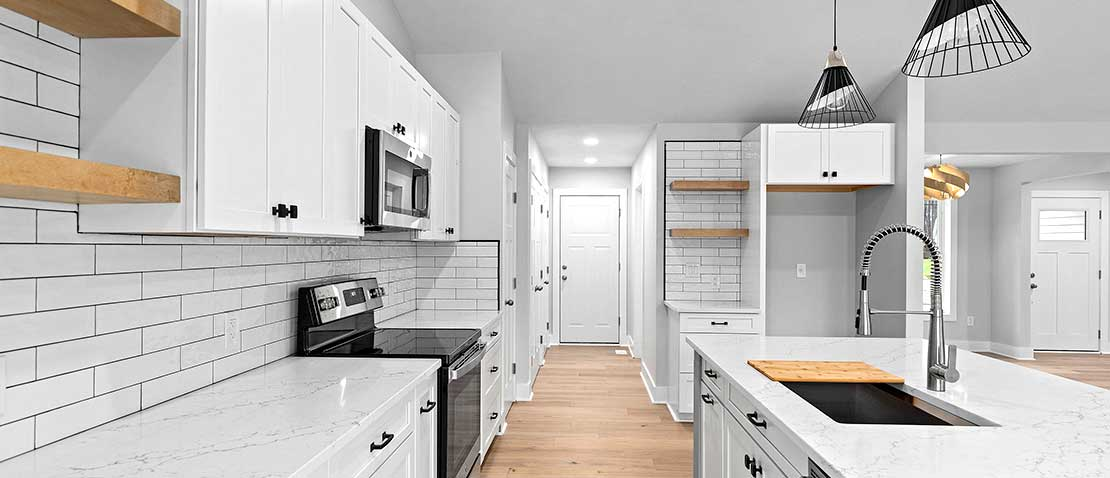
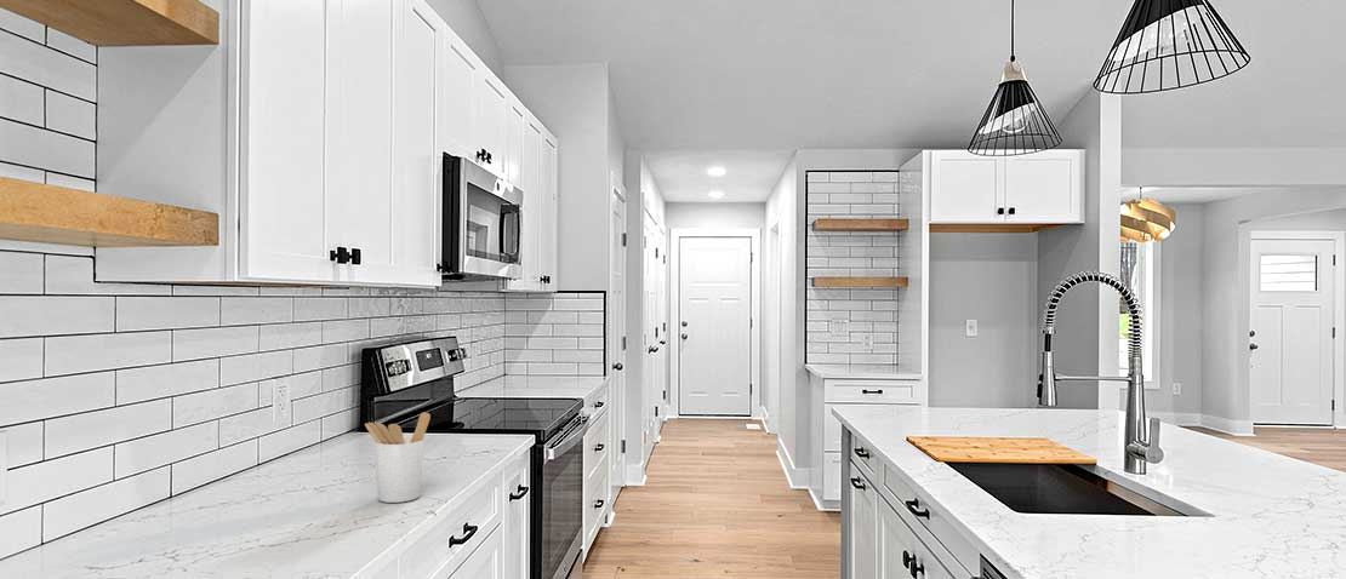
+ utensil holder (394, 457)
